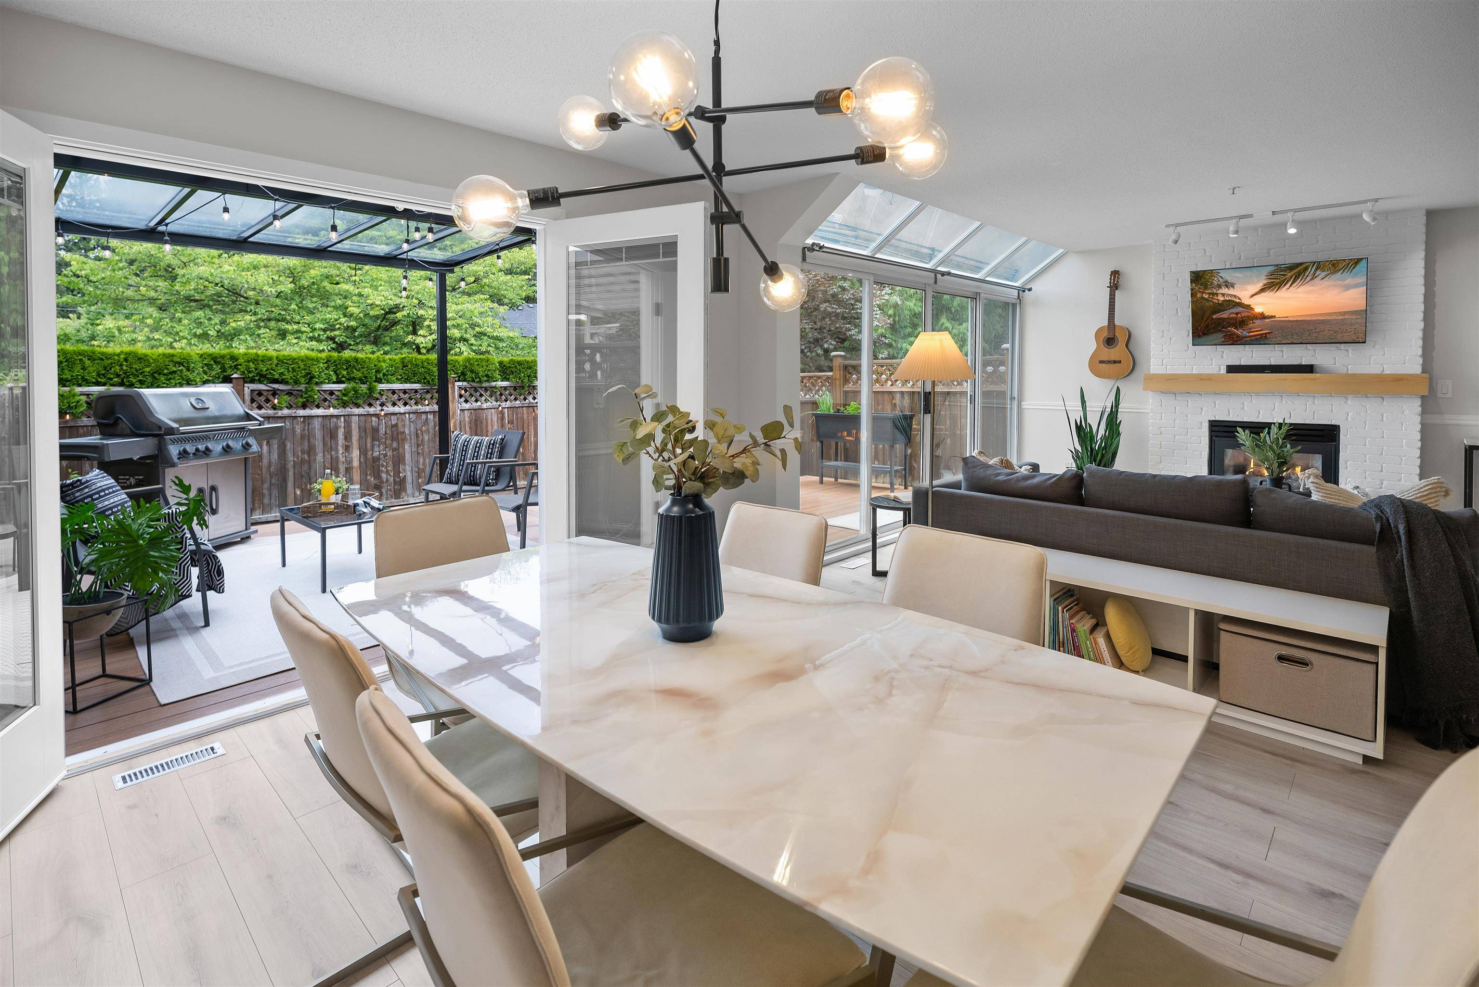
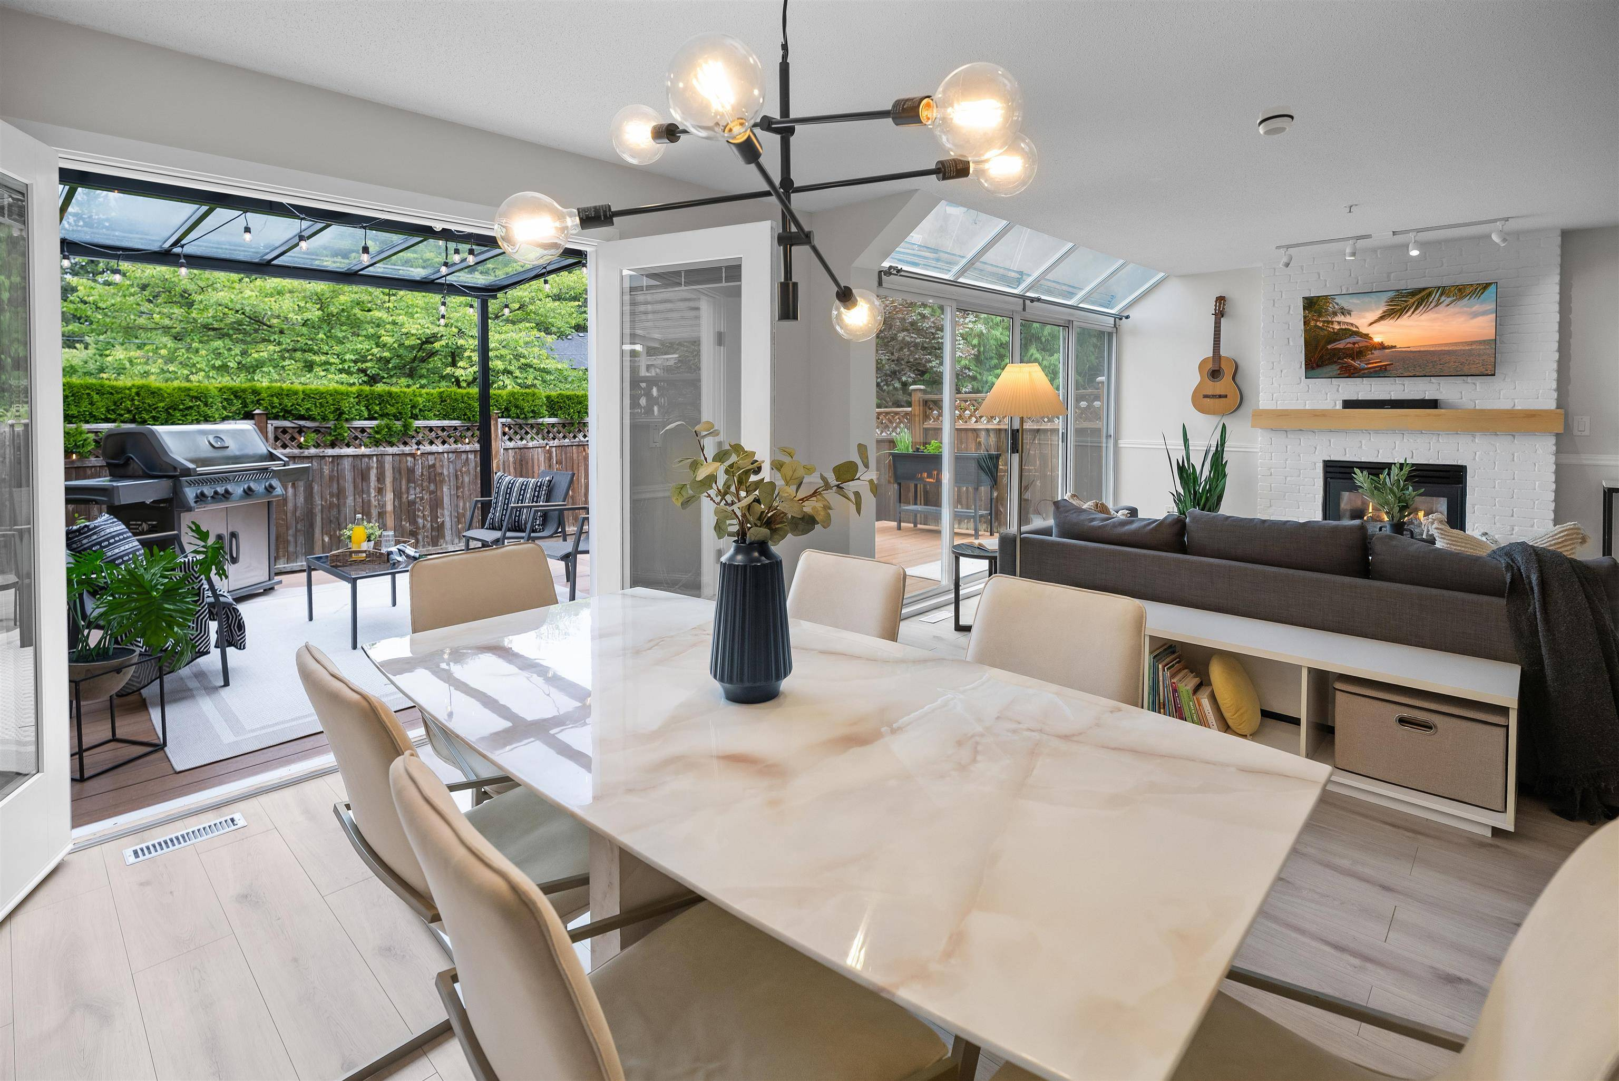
+ smoke detector (1275, 121)
